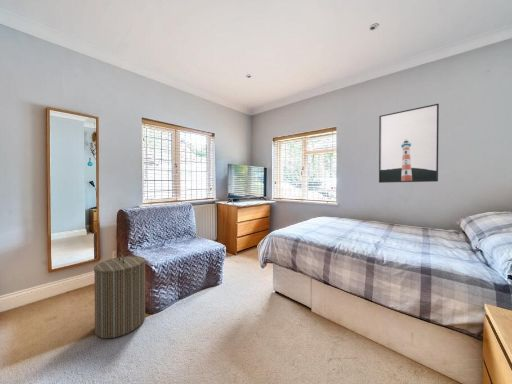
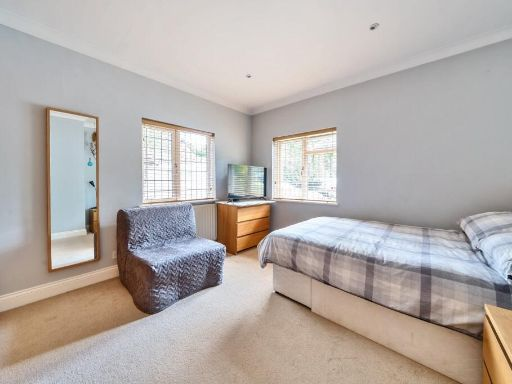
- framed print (406, 146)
- laundry hamper (121, 288)
